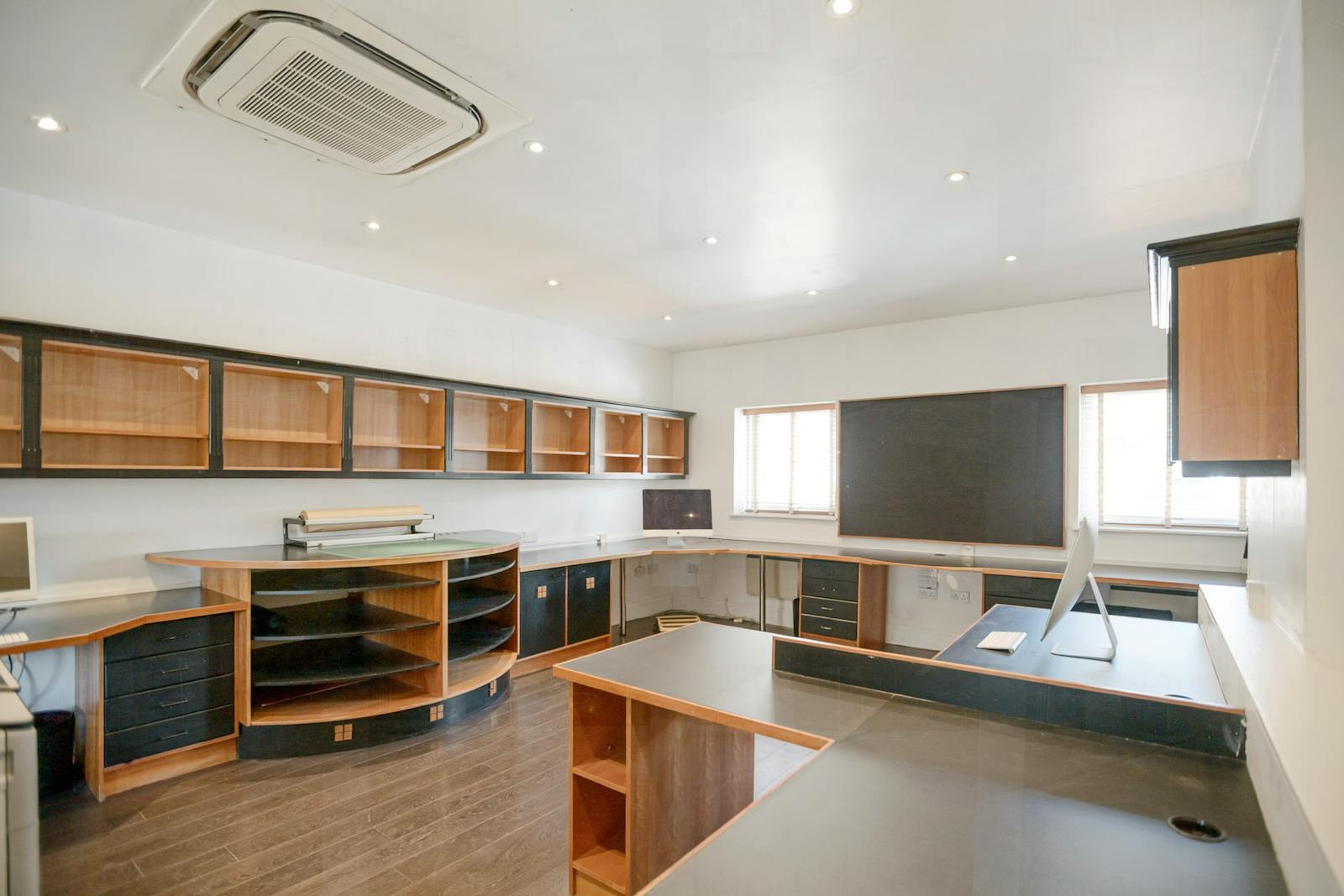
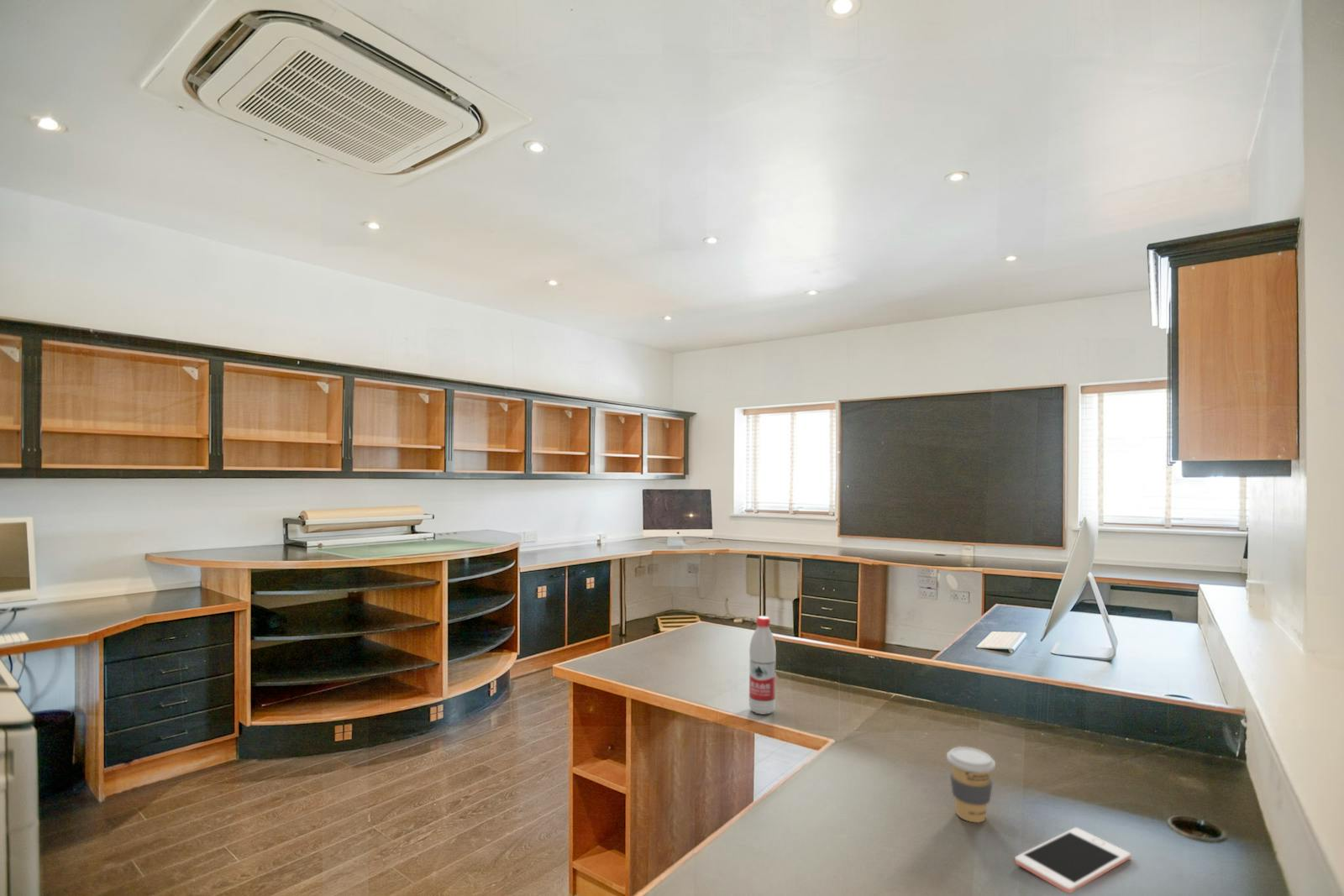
+ cell phone (1073, 857)
+ water bottle (762, 663)
+ coffee cup (970, 784)
